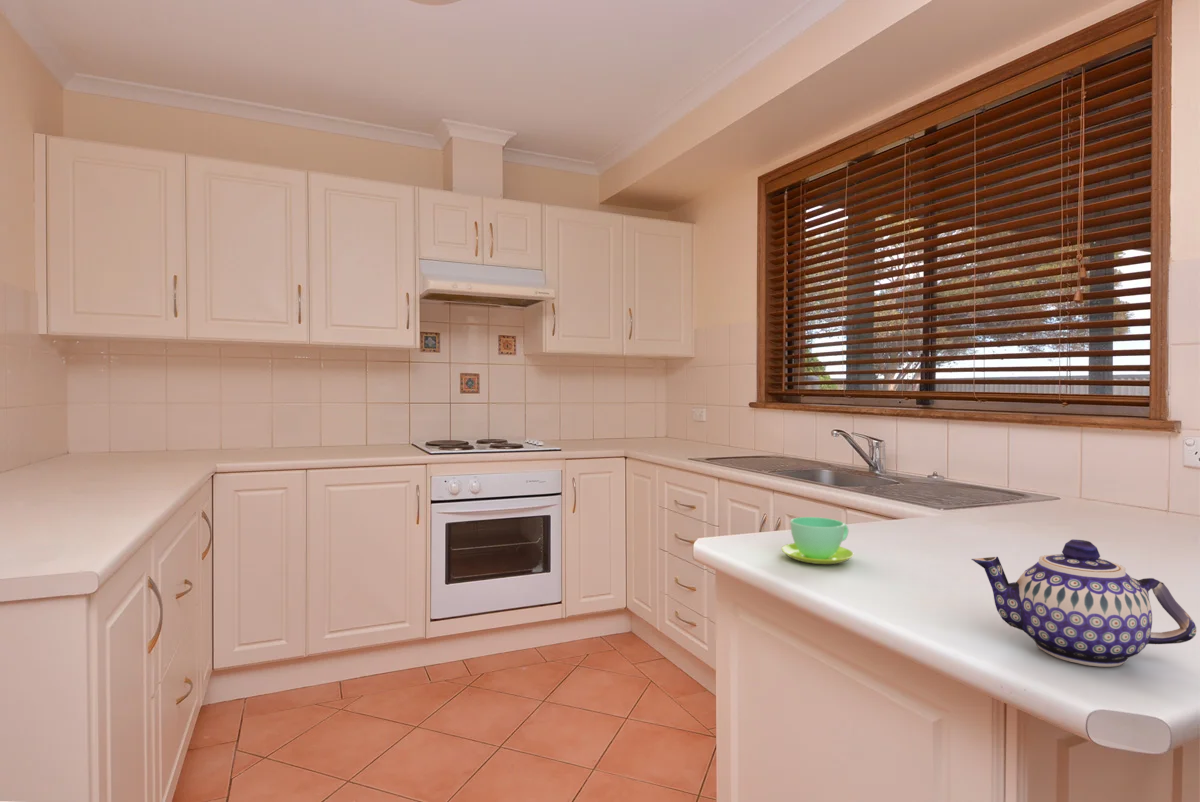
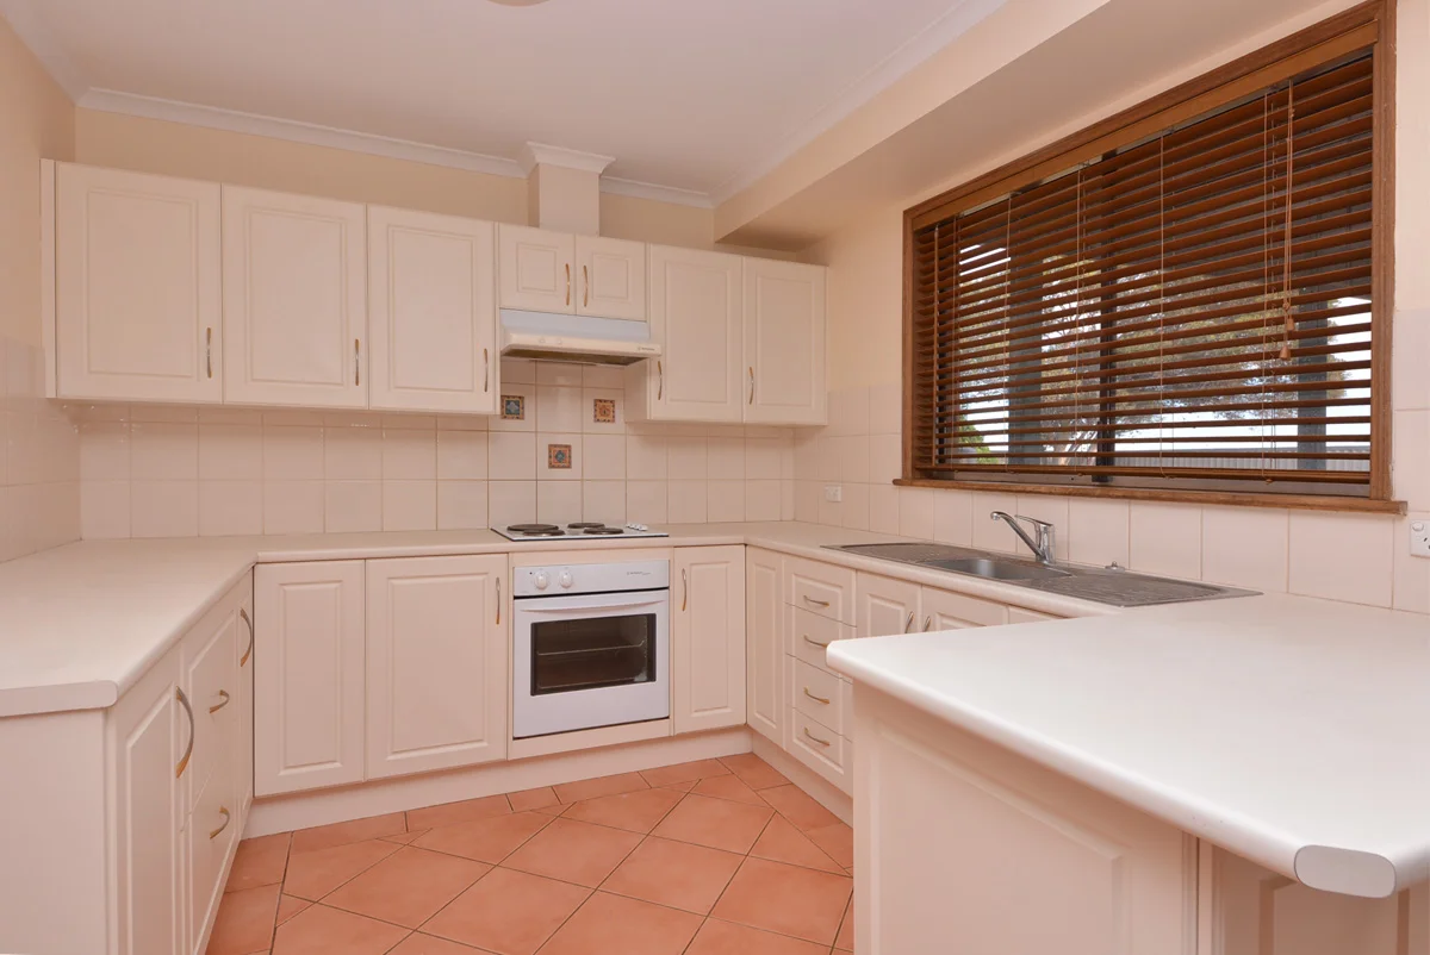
- cup (818, 540)
- teapot (1077, 595)
